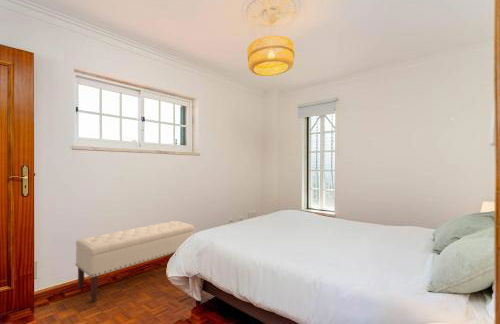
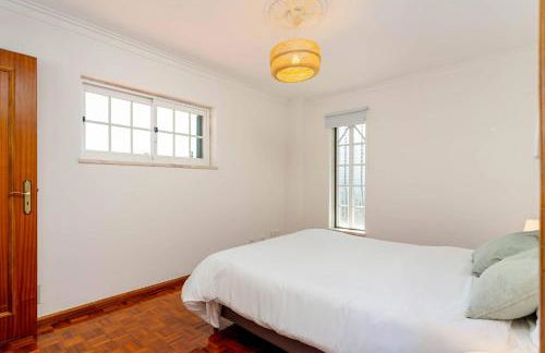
- bench (140, 253)
